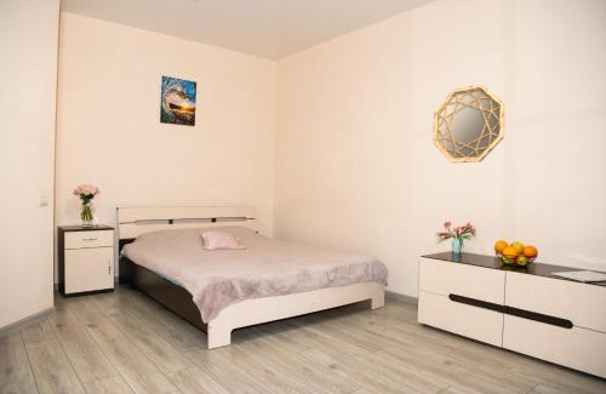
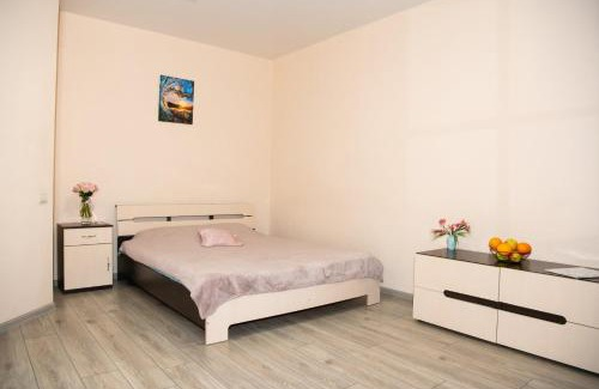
- home mirror (467, 125)
